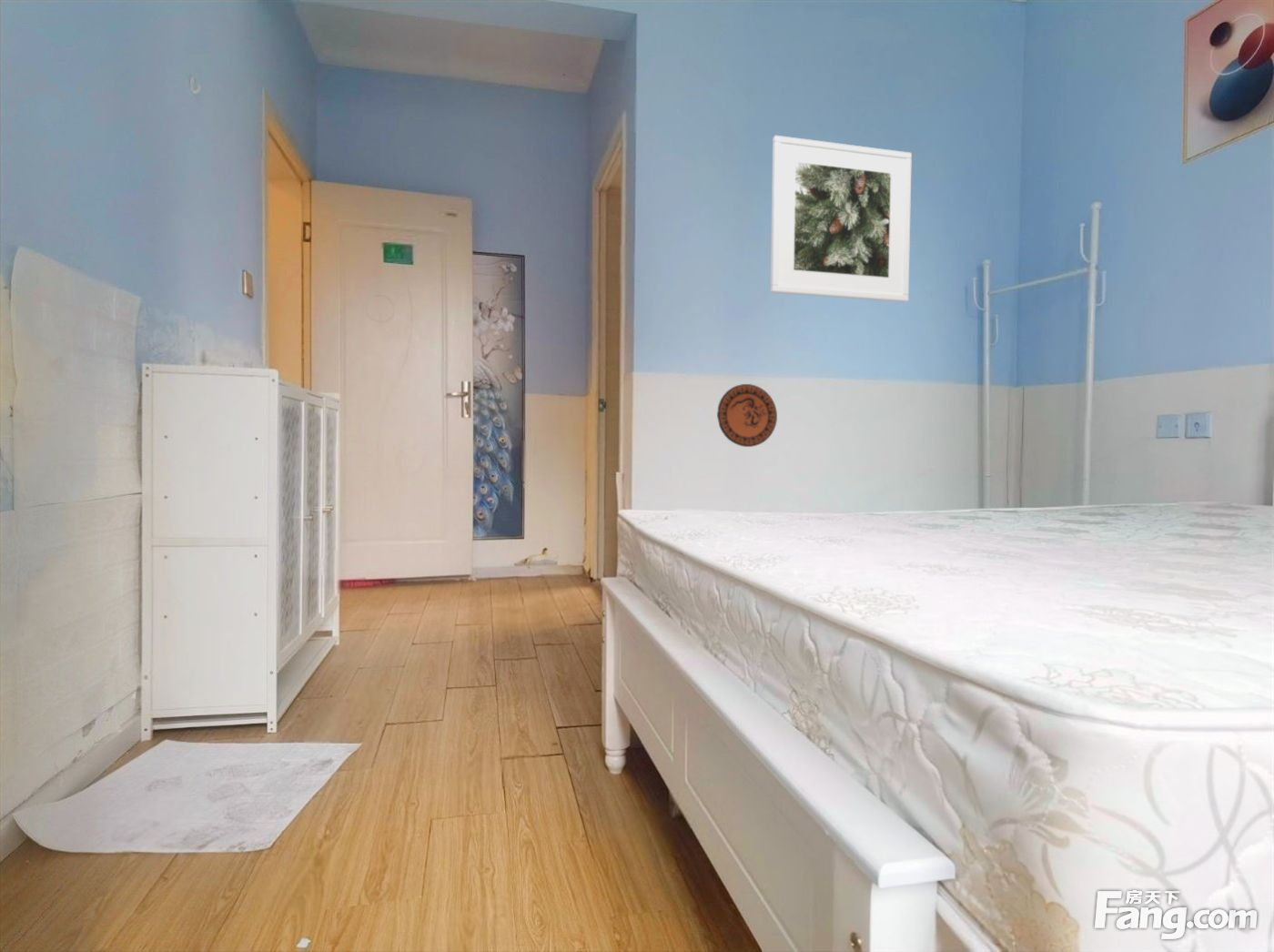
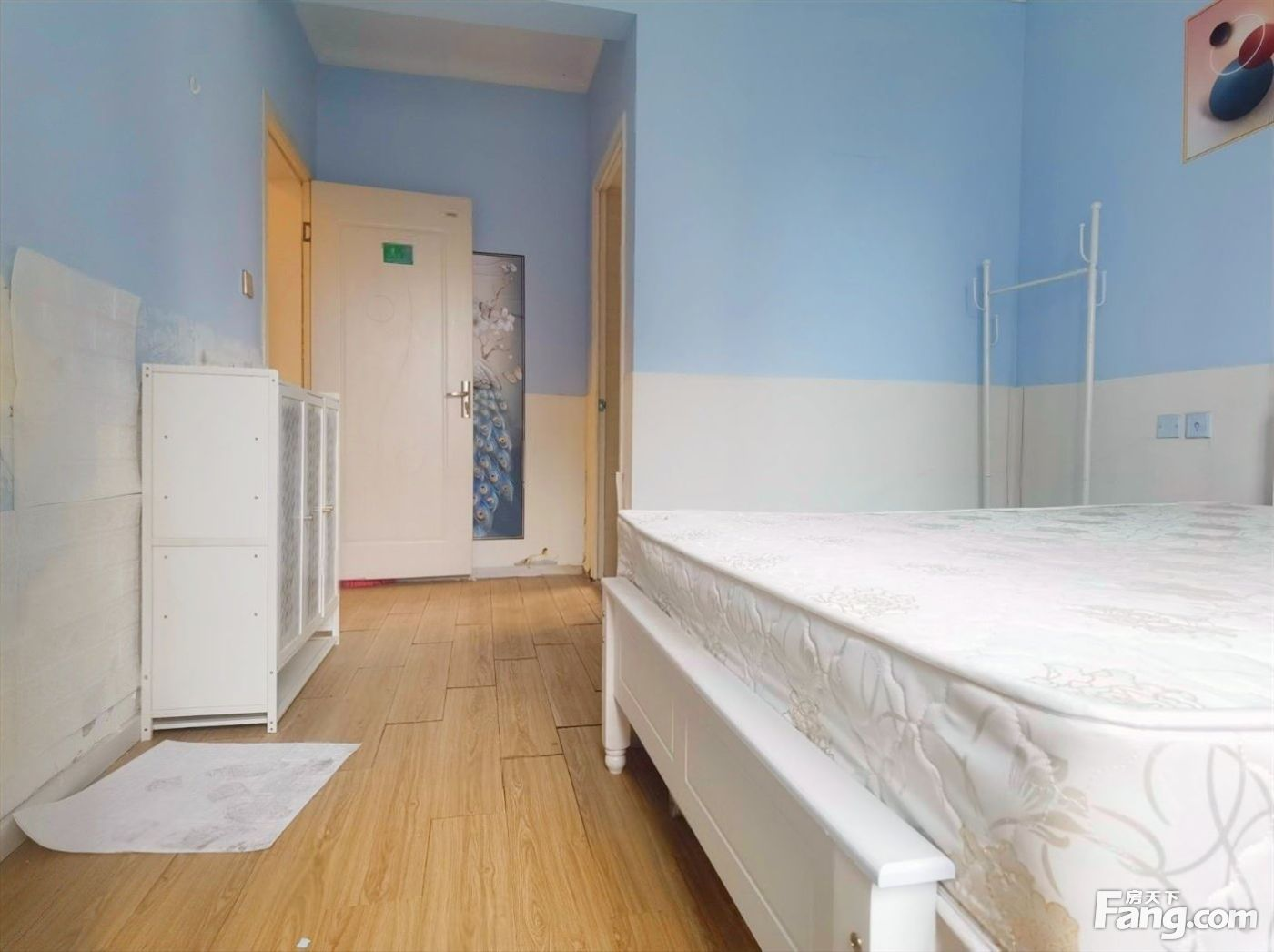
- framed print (842, 221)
- decorative plate (746, 415)
